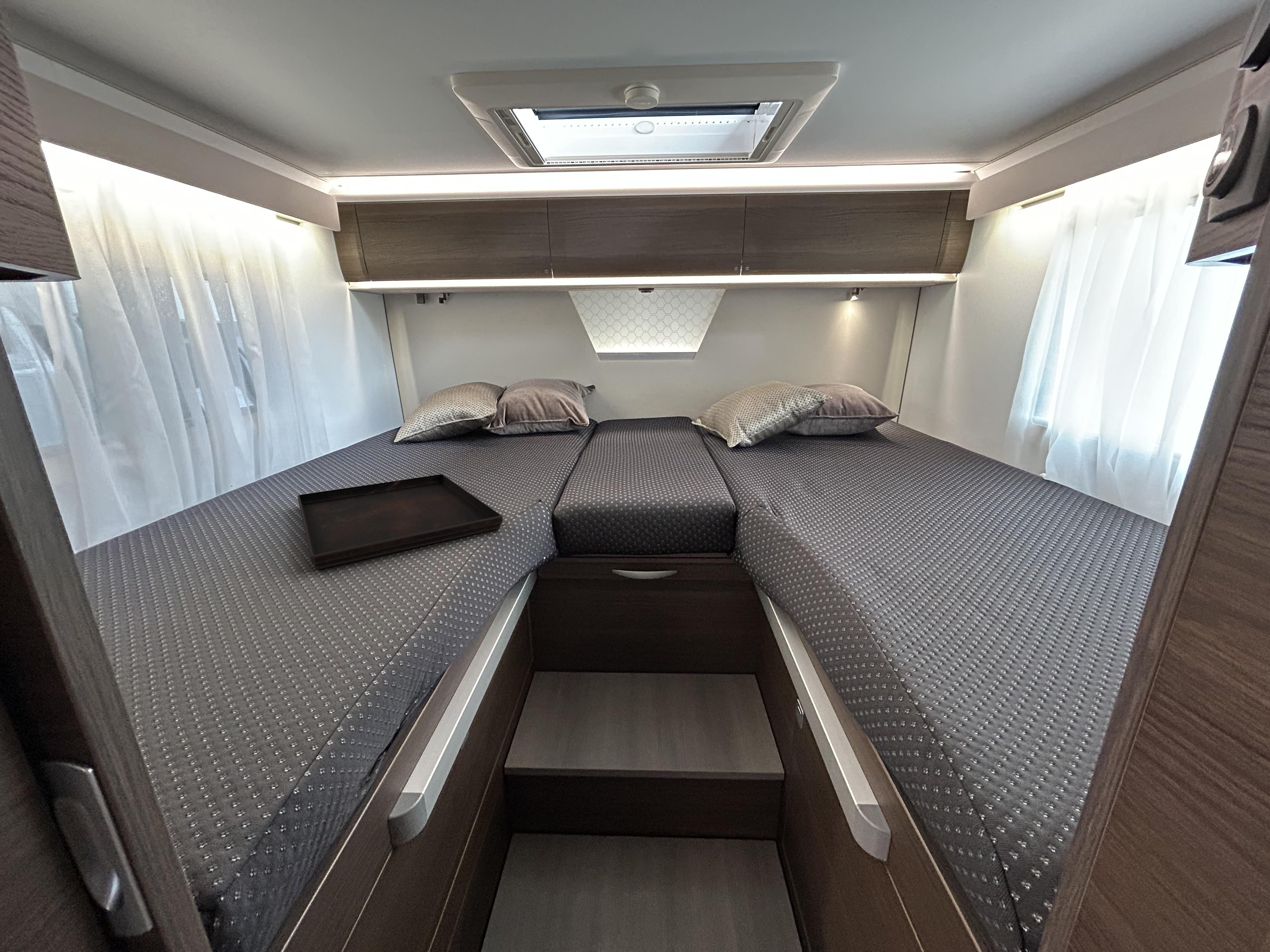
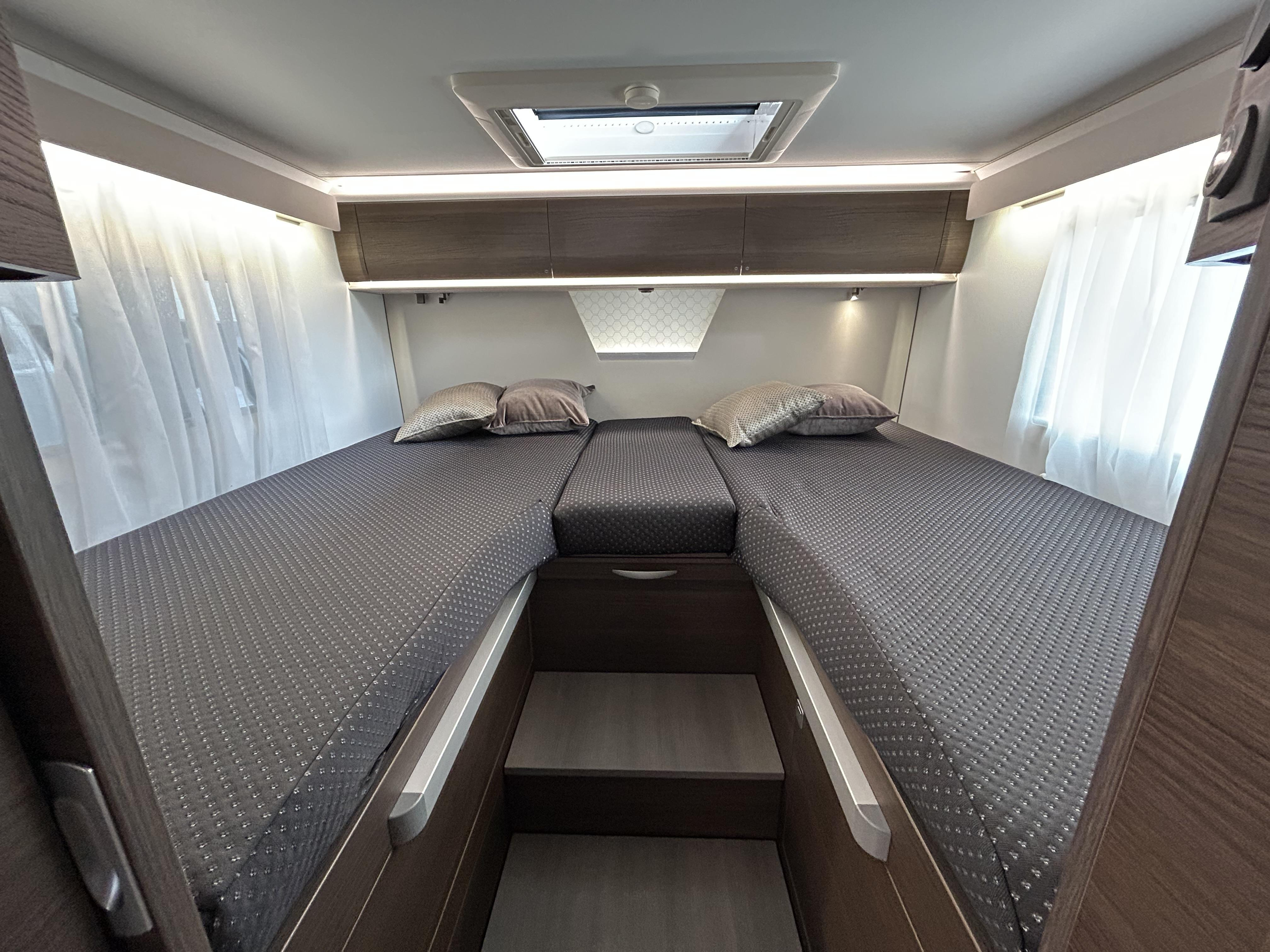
- serving tray (394, 511)
